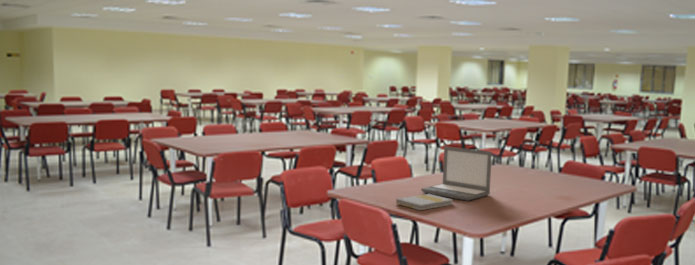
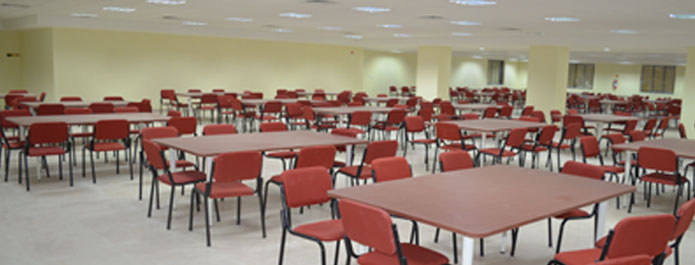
- book (424, 201)
- laptop (456, 172)
